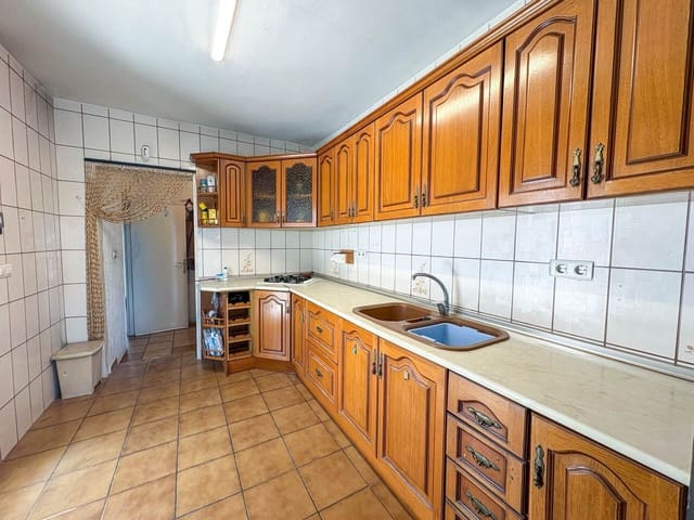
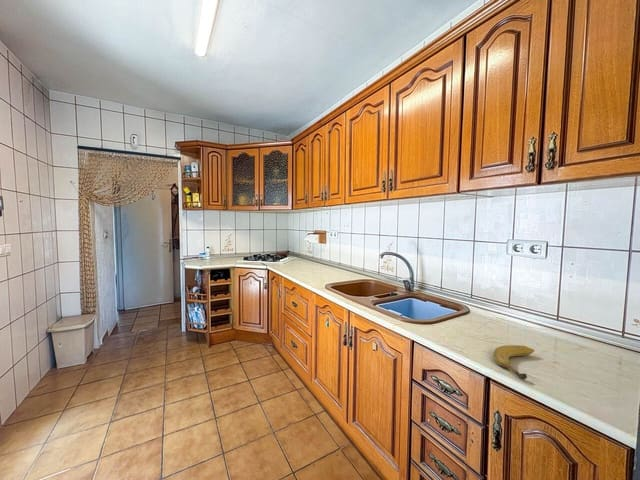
+ fruit (520, 355)
